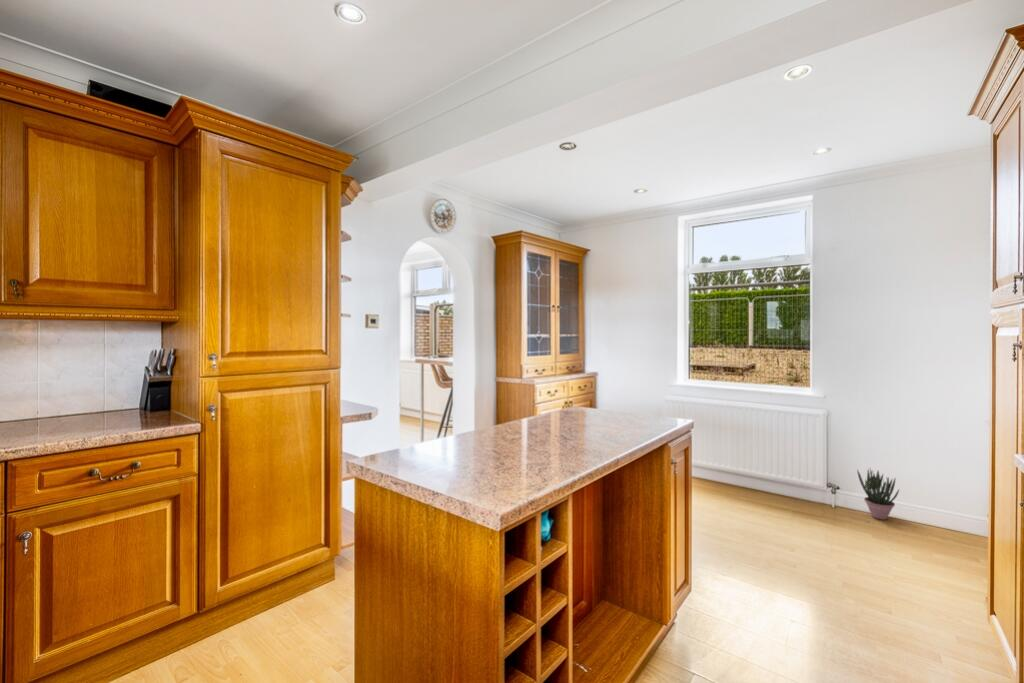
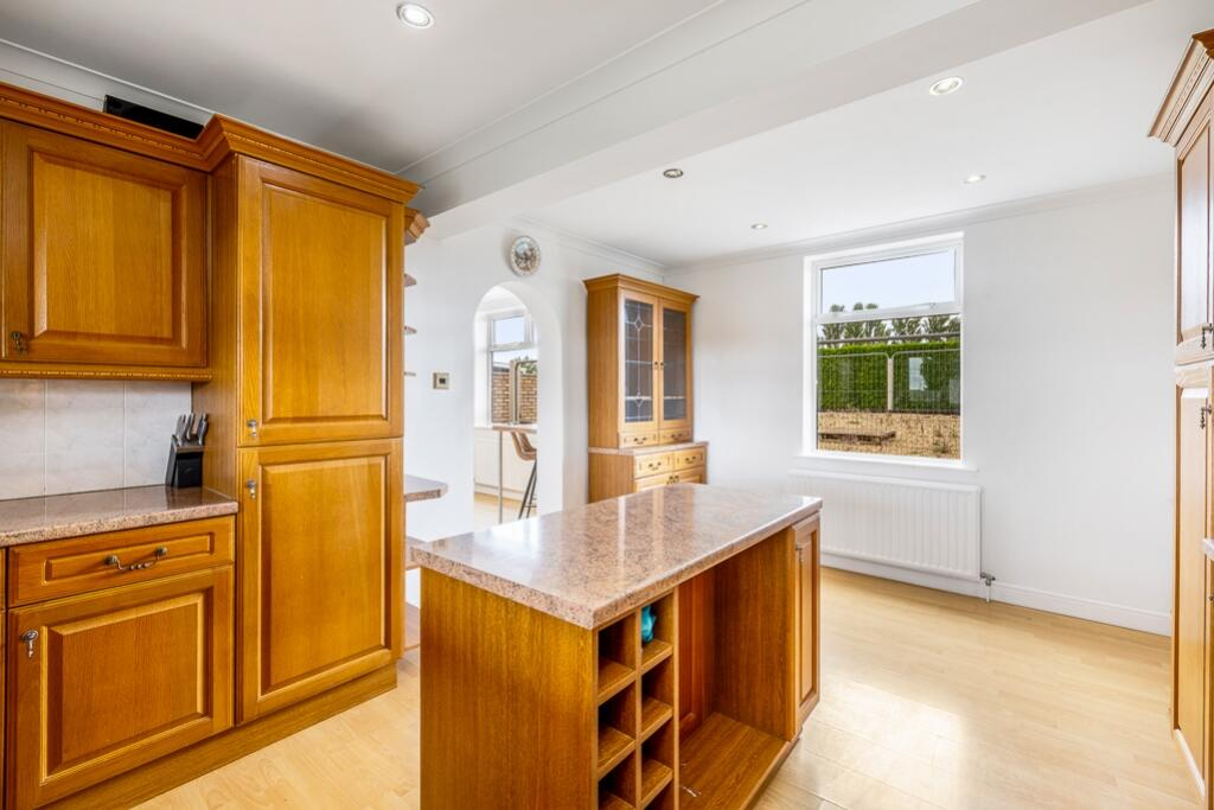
- potted plant (877, 493)
